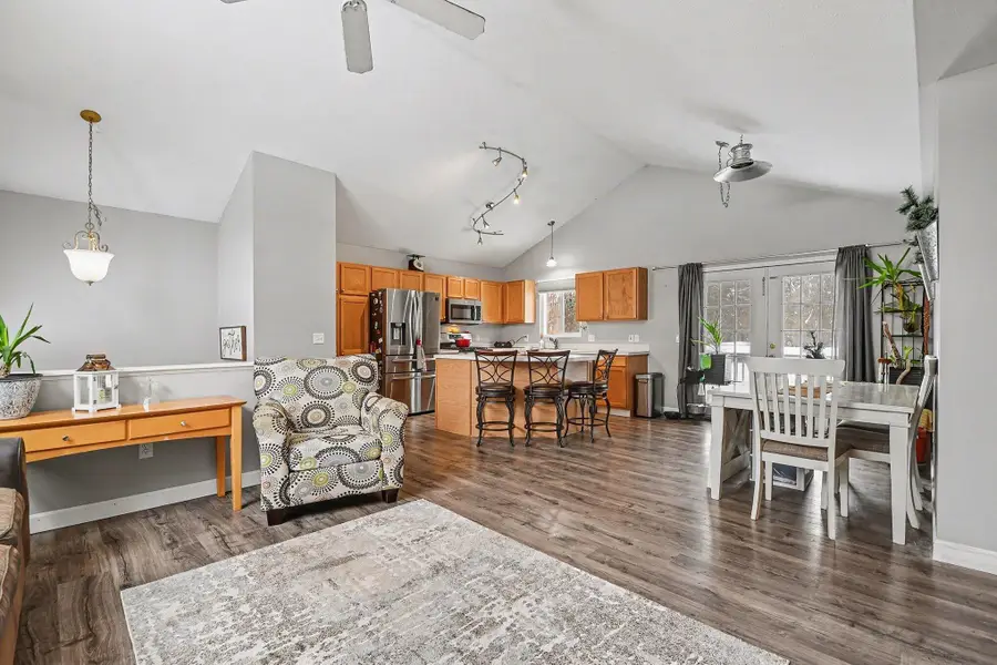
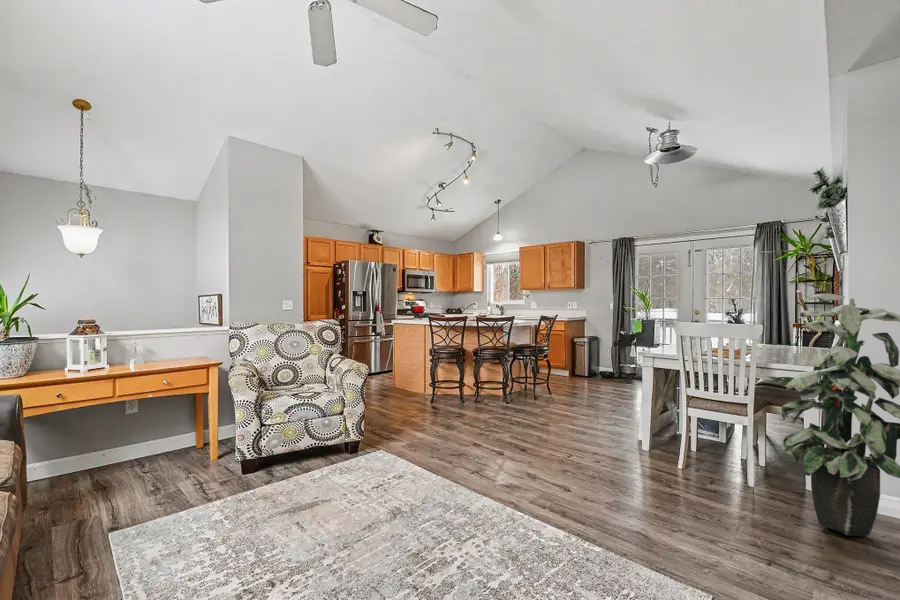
+ indoor plant (840, 410)
